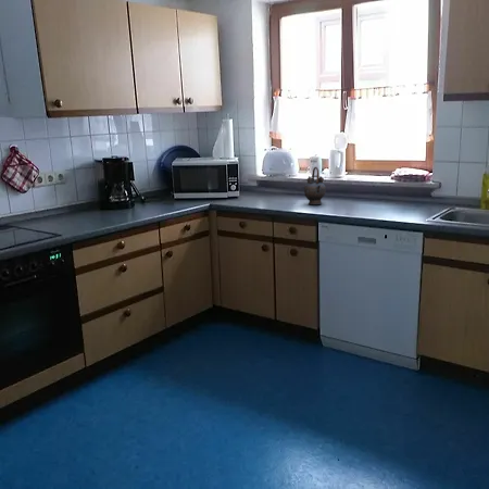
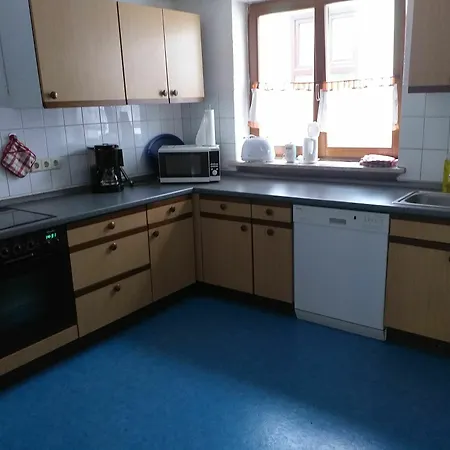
- teapot (315, 186)
